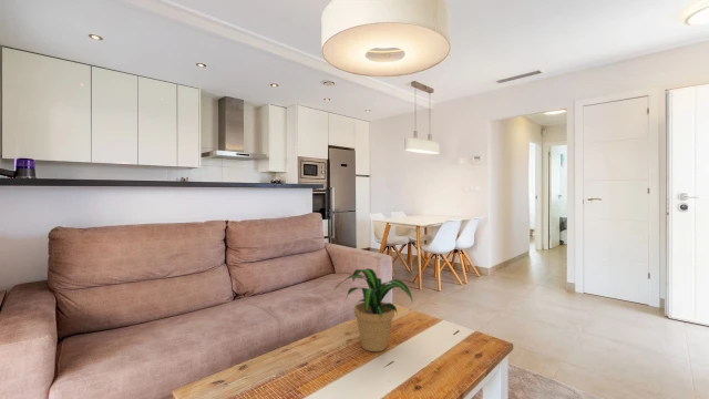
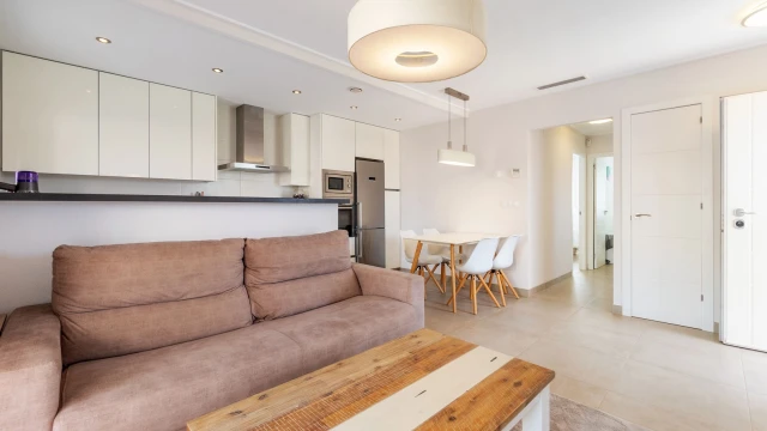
- potted plant (373, 308)
